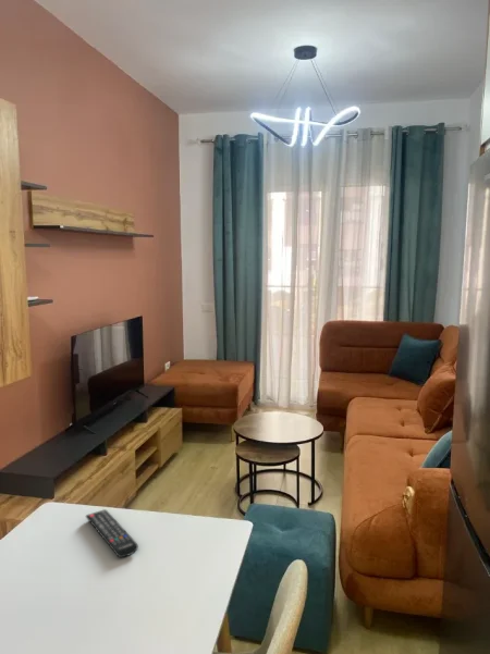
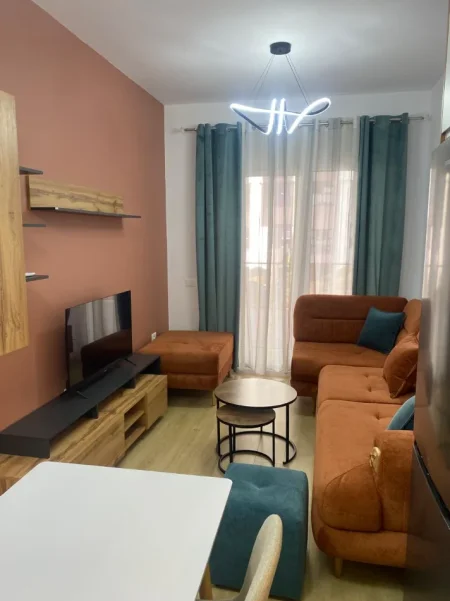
- remote control (110, 531)
